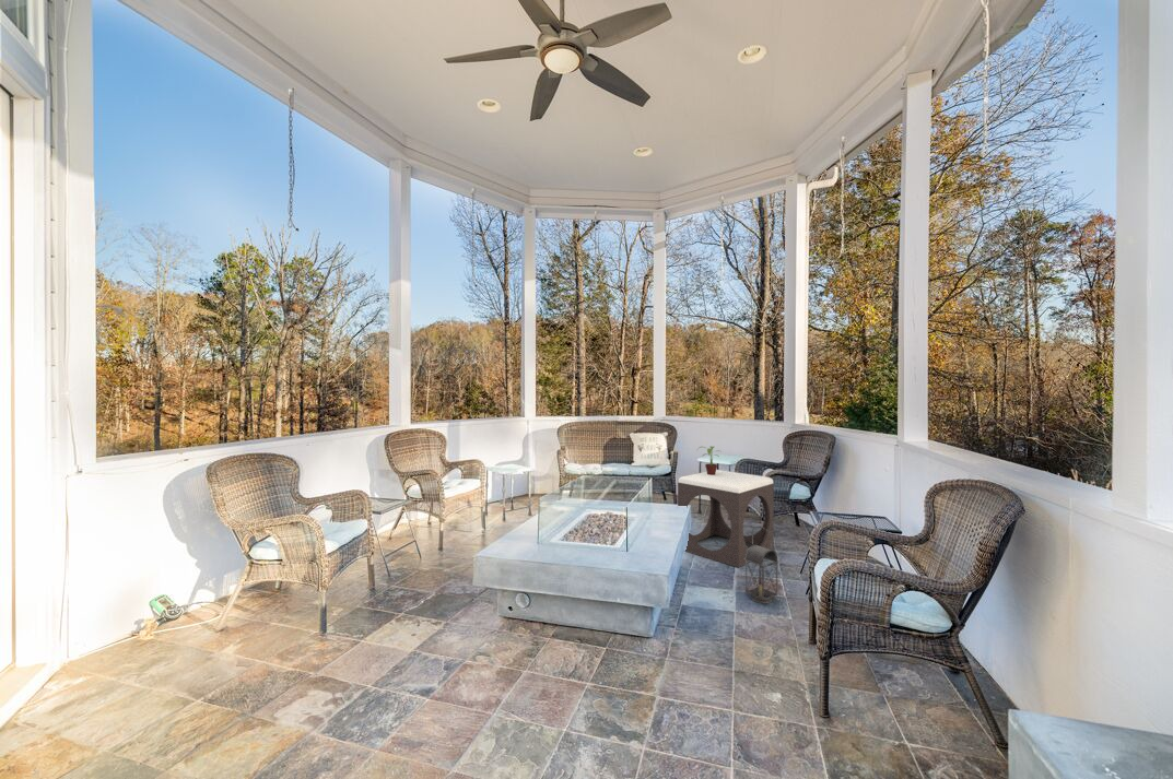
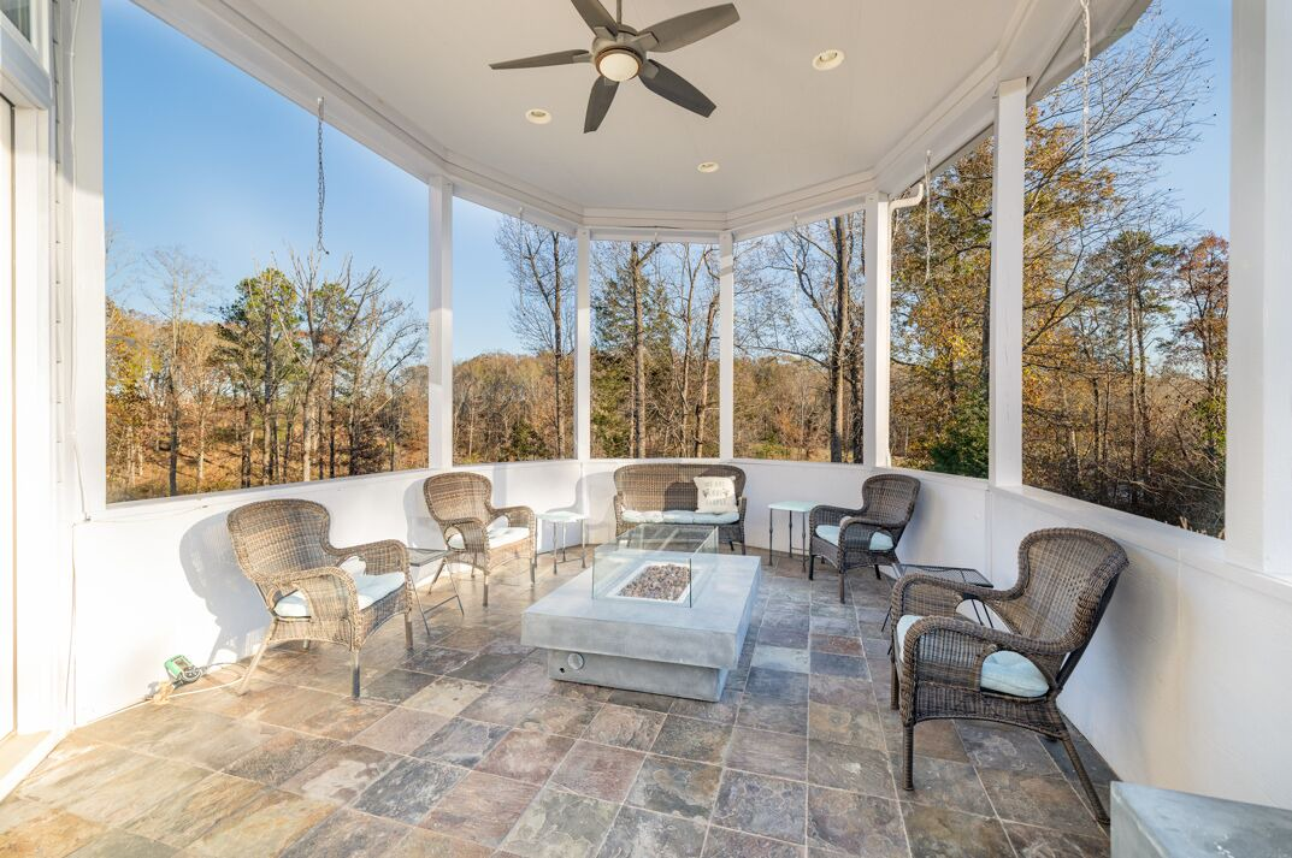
- potted plant (711, 460)
- footstool (727, 511)
- lantern (761, 563)
